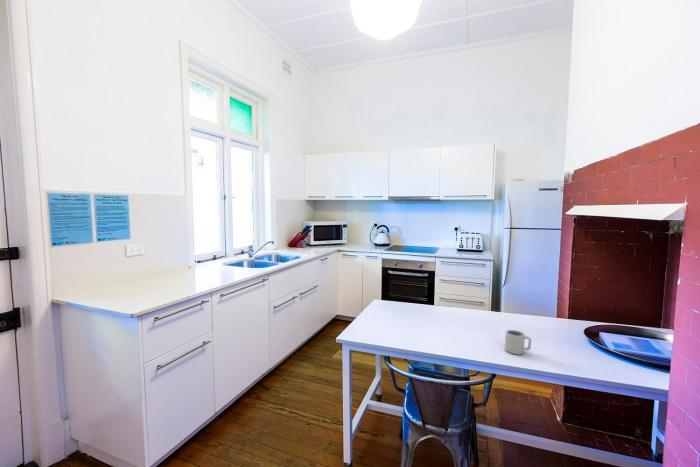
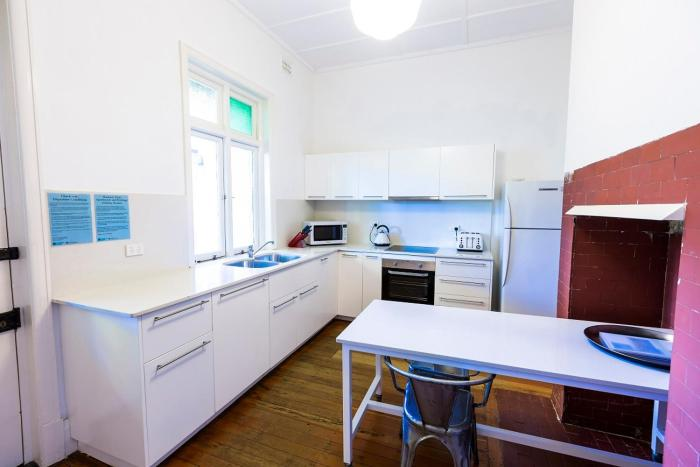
- cup (517, 342)
